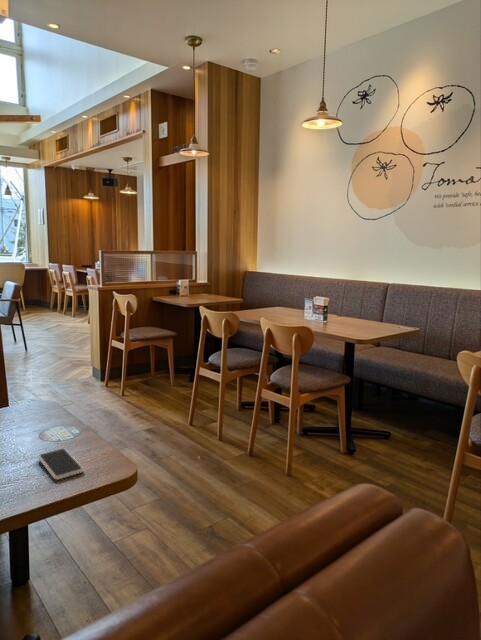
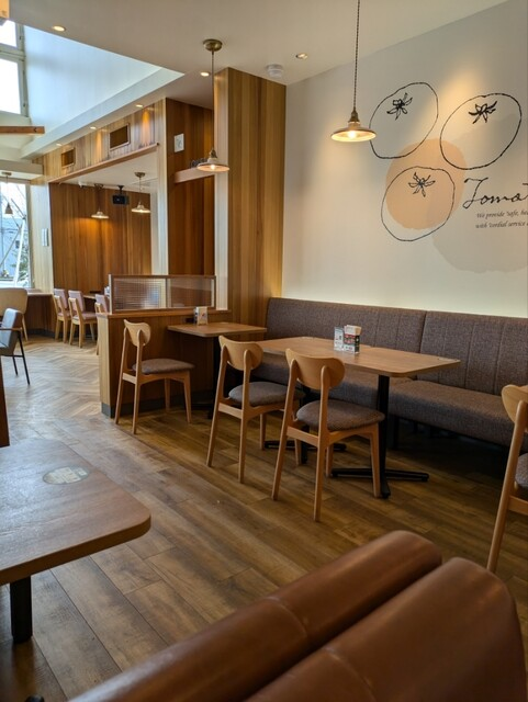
- smartphone (60, 463)
